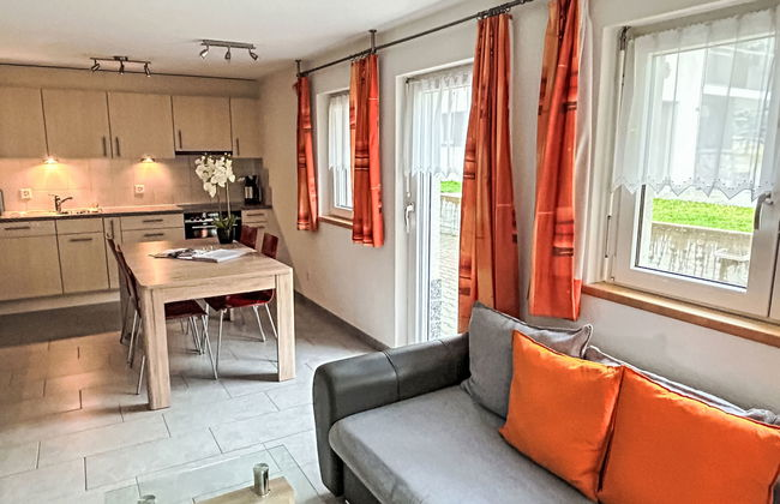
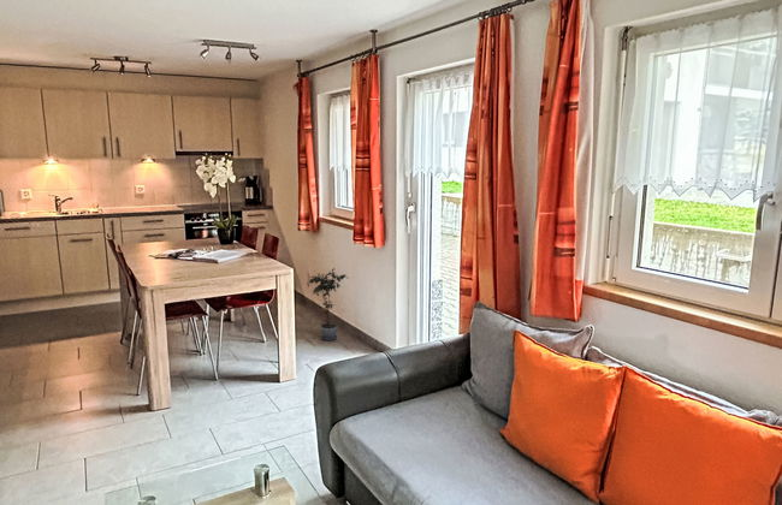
+ potted plant (328, 303)
